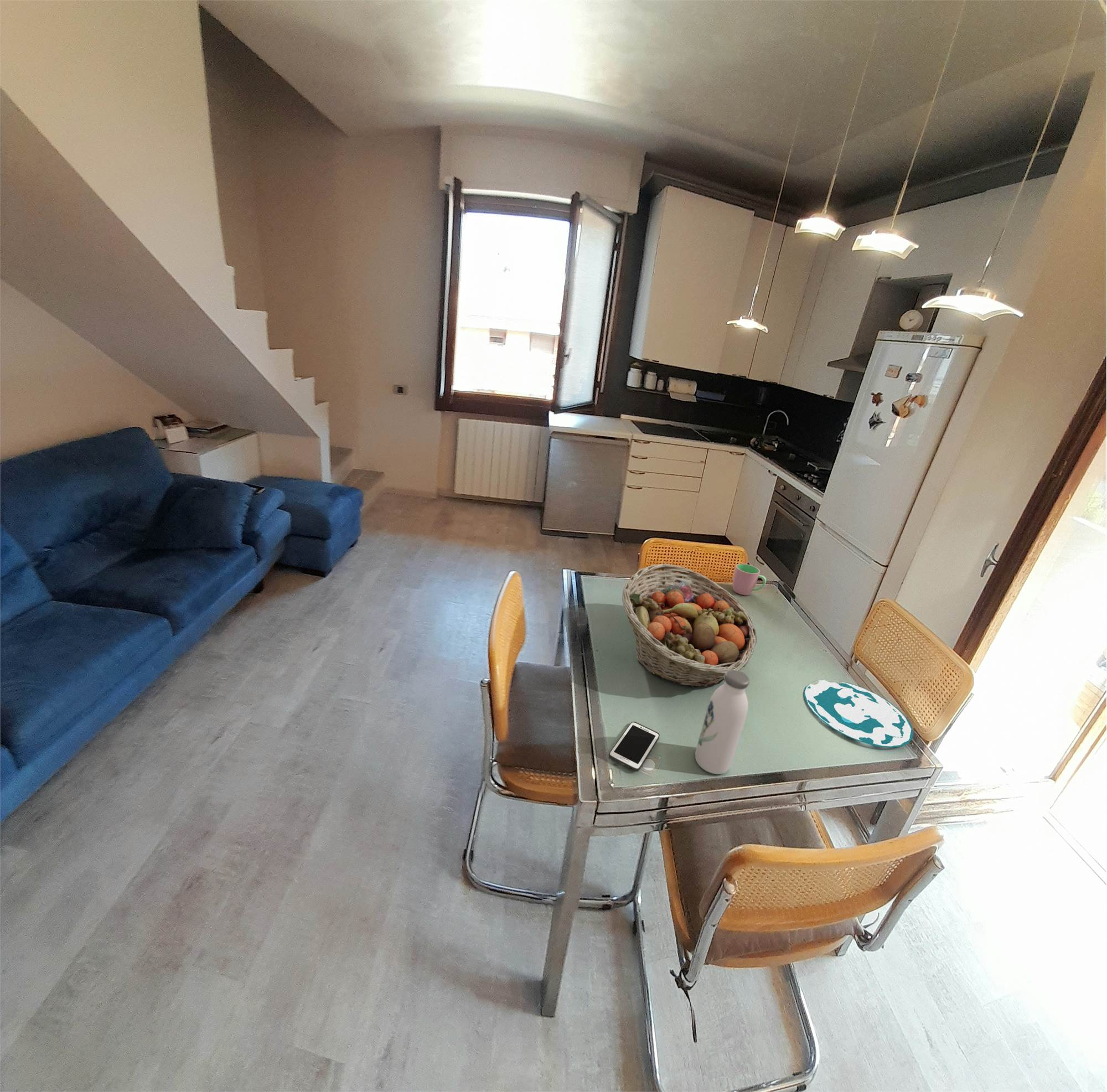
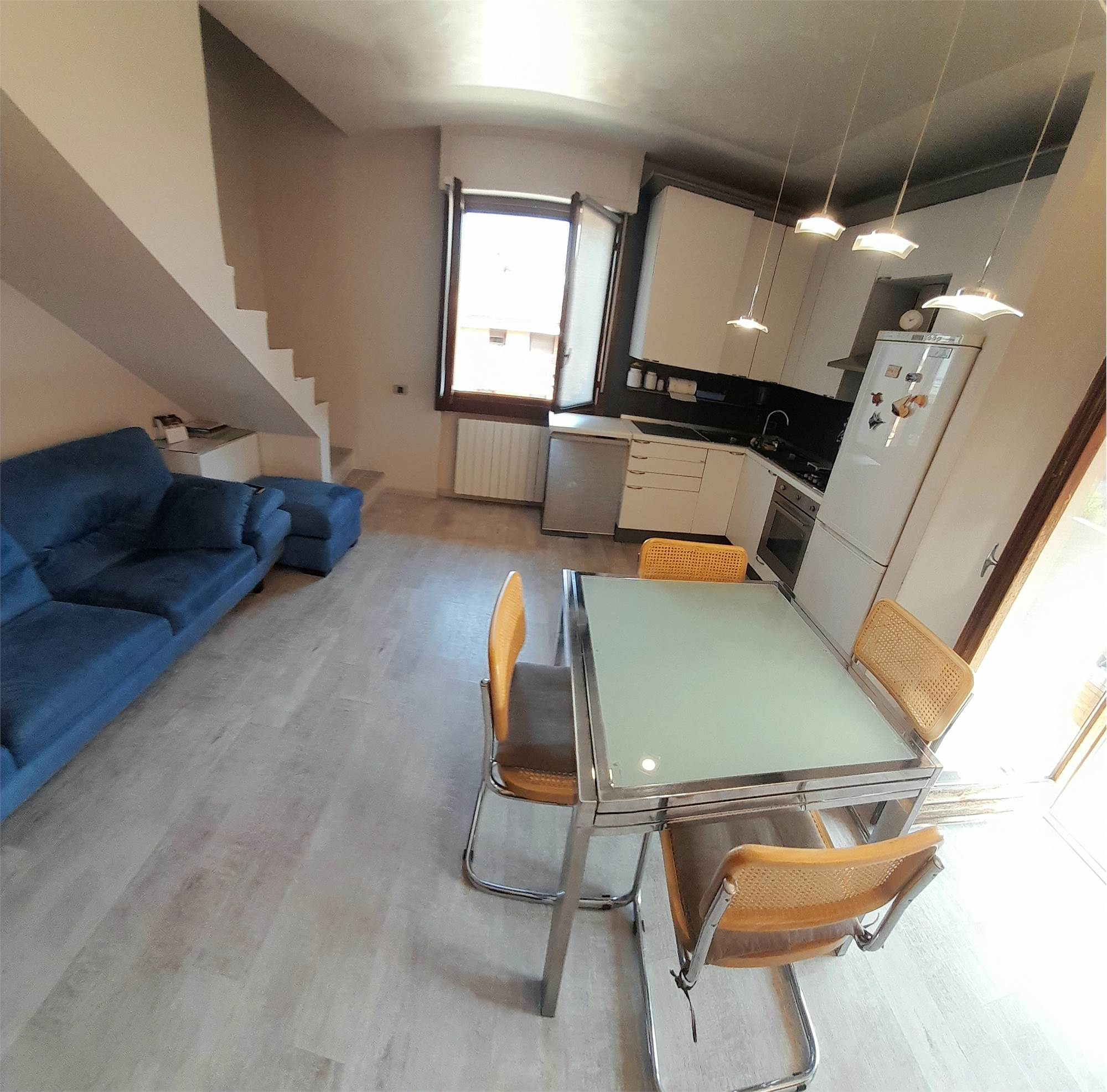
- fruit basket (687, 623)
- cup (748, 581)
- cell phone (634, 745)
- water bottle (724, 720)
- plate (857, 707)
